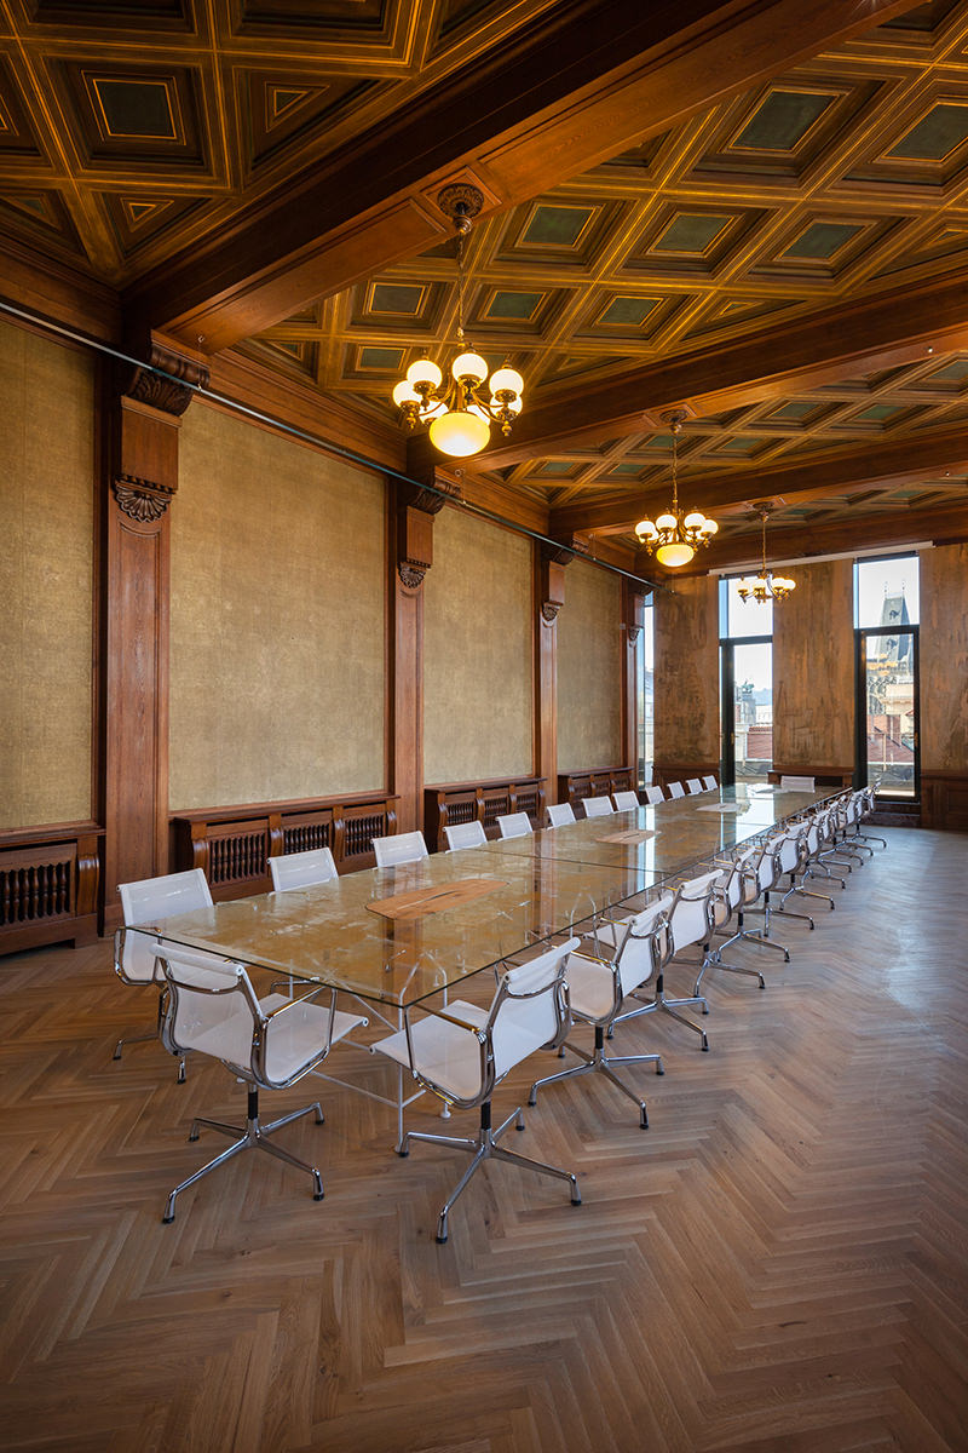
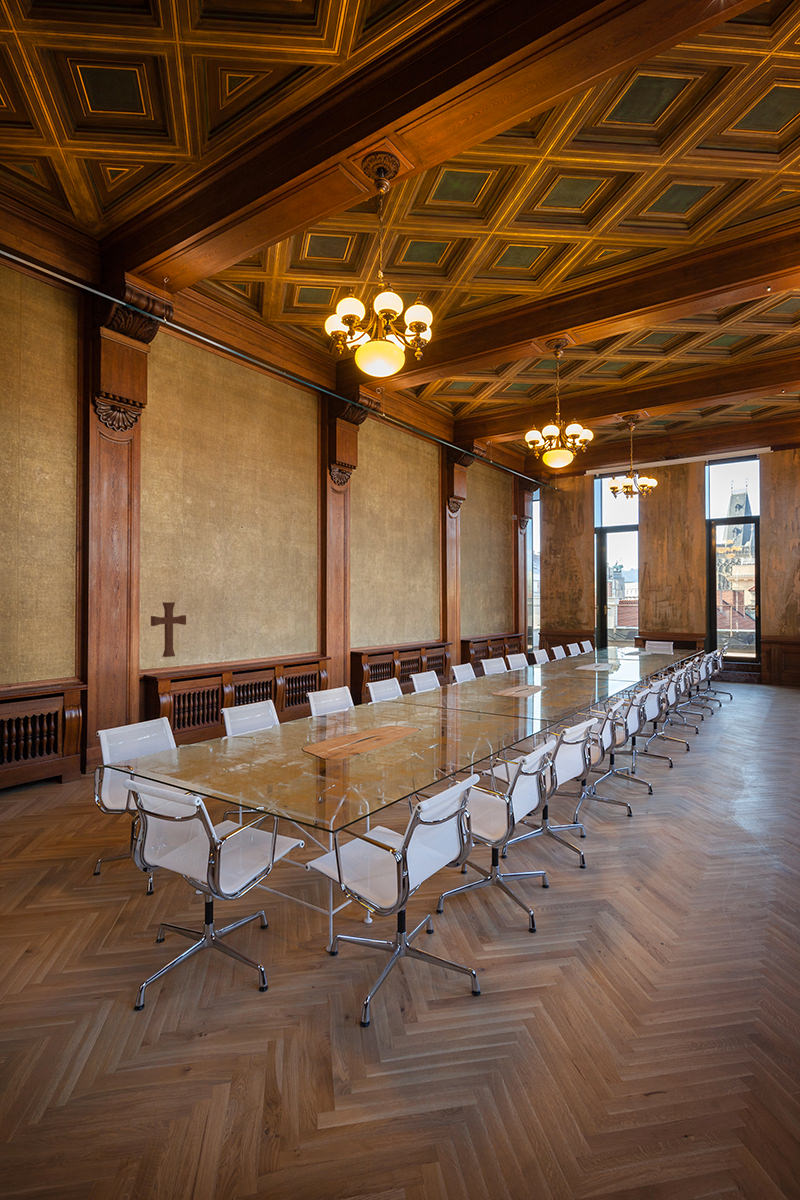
+ decorative cross (168, 629)
